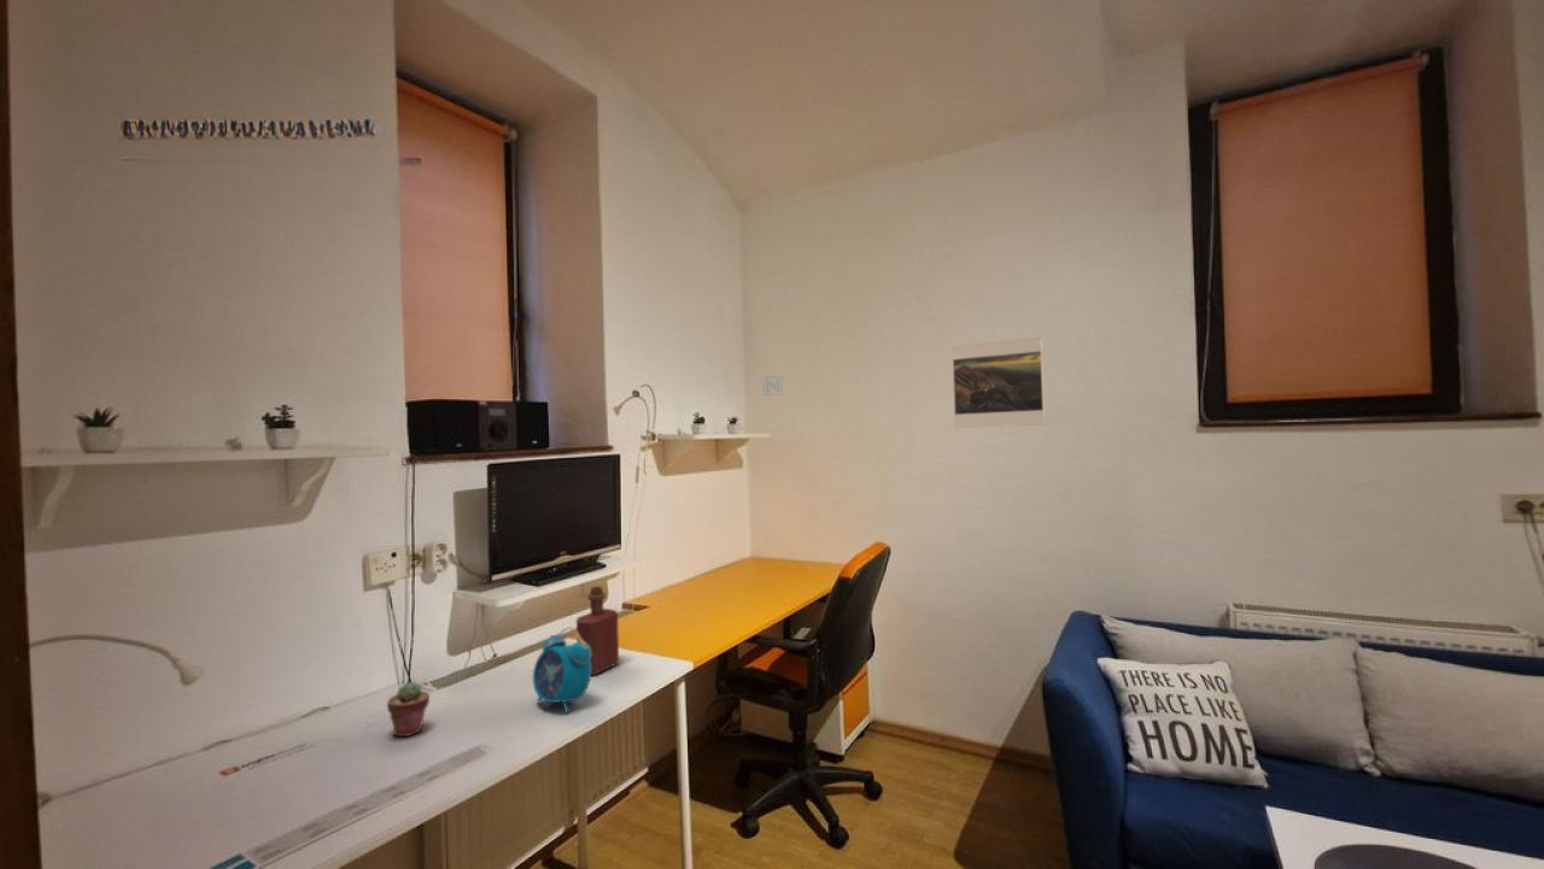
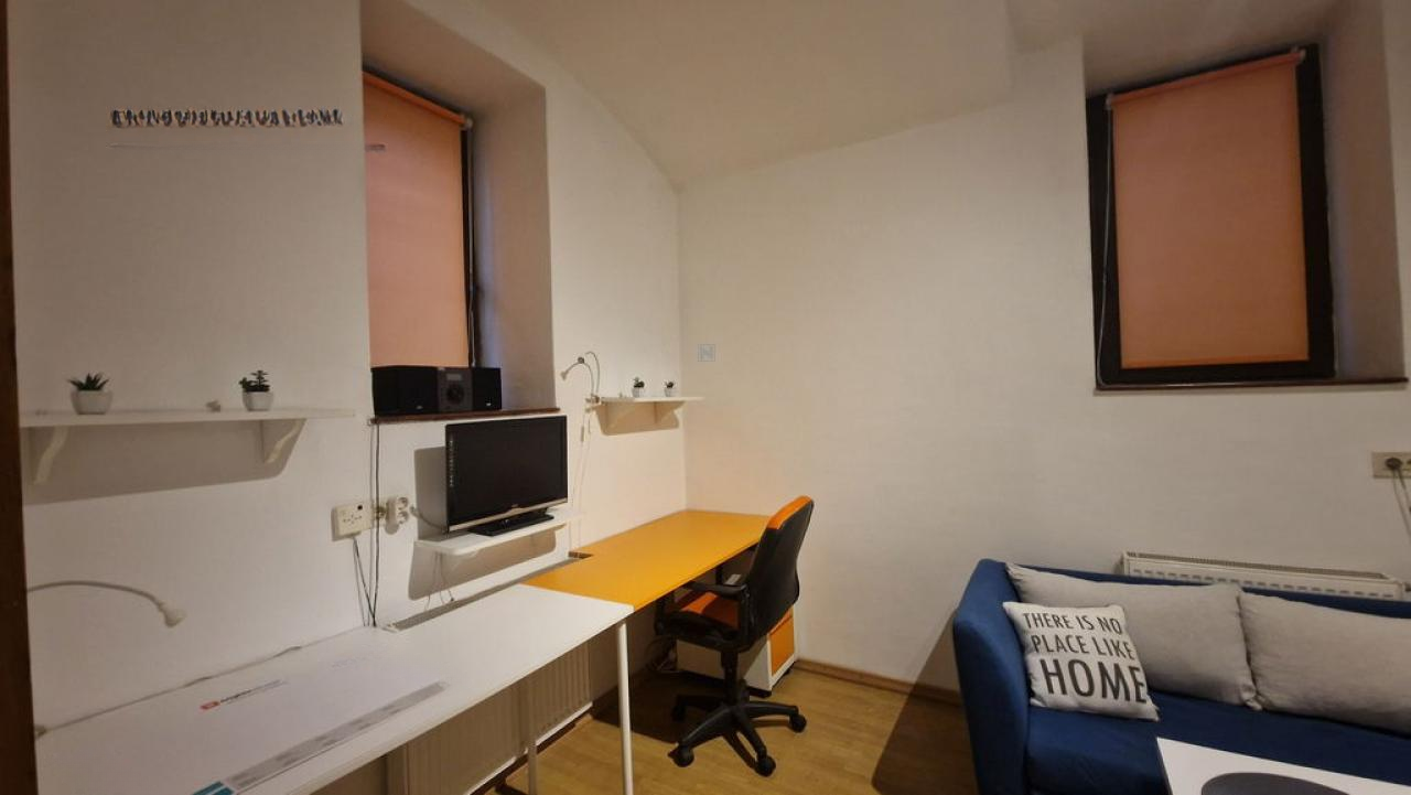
- potted succulent (408, 706)
- alarm clock (561, 667)
- bottle (597, 627)
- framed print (996, 383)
